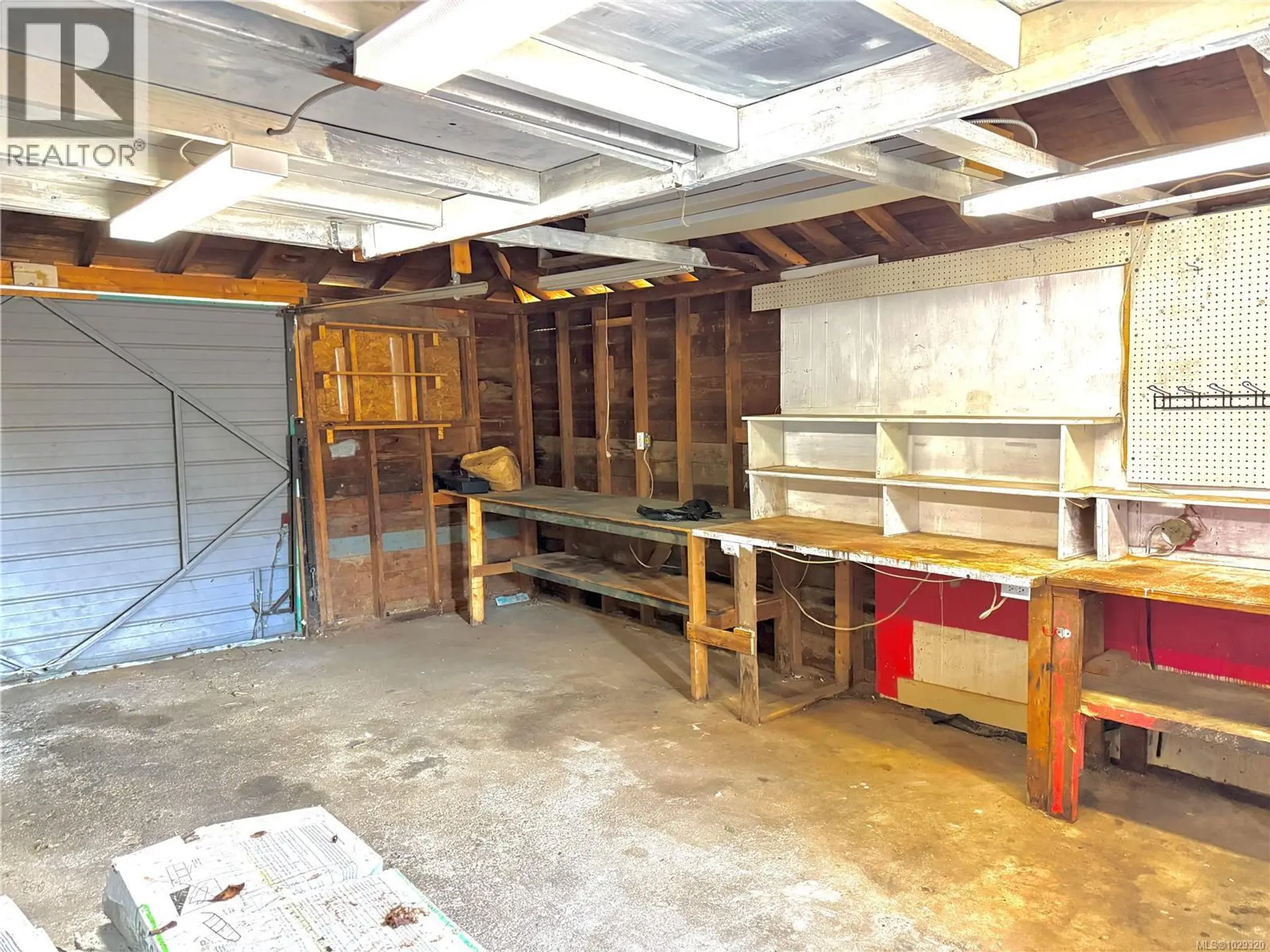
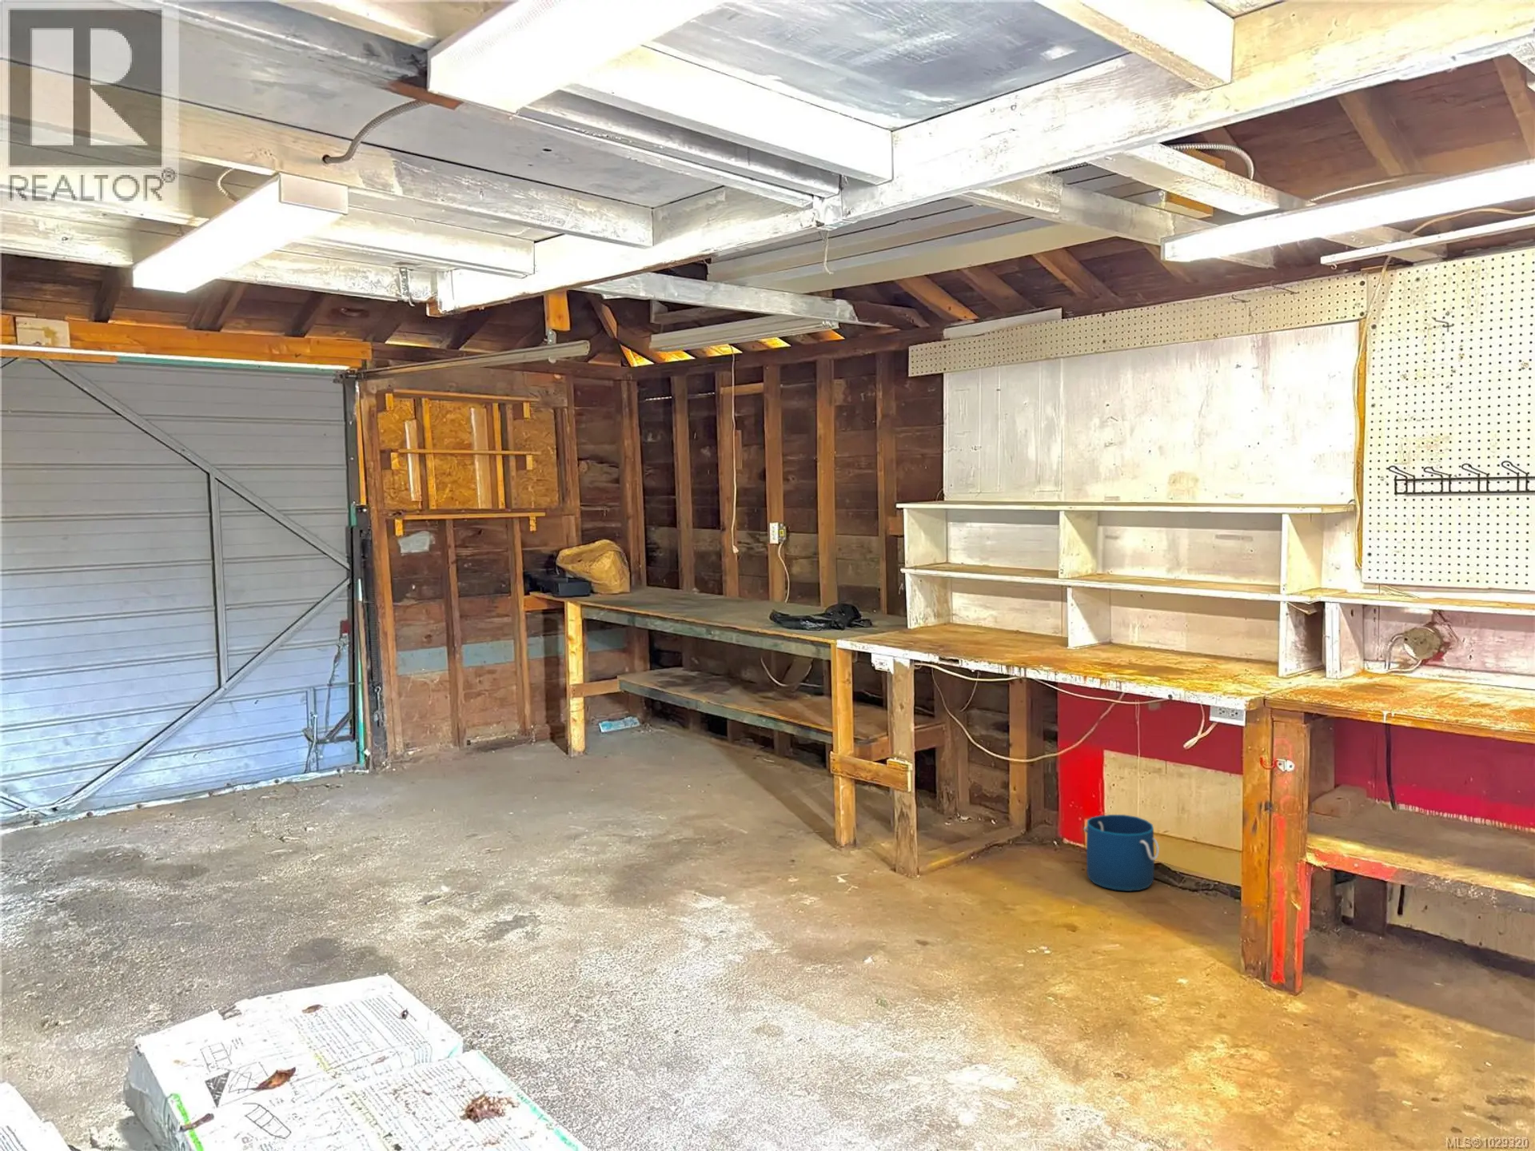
+ bucket (1120, 852)
